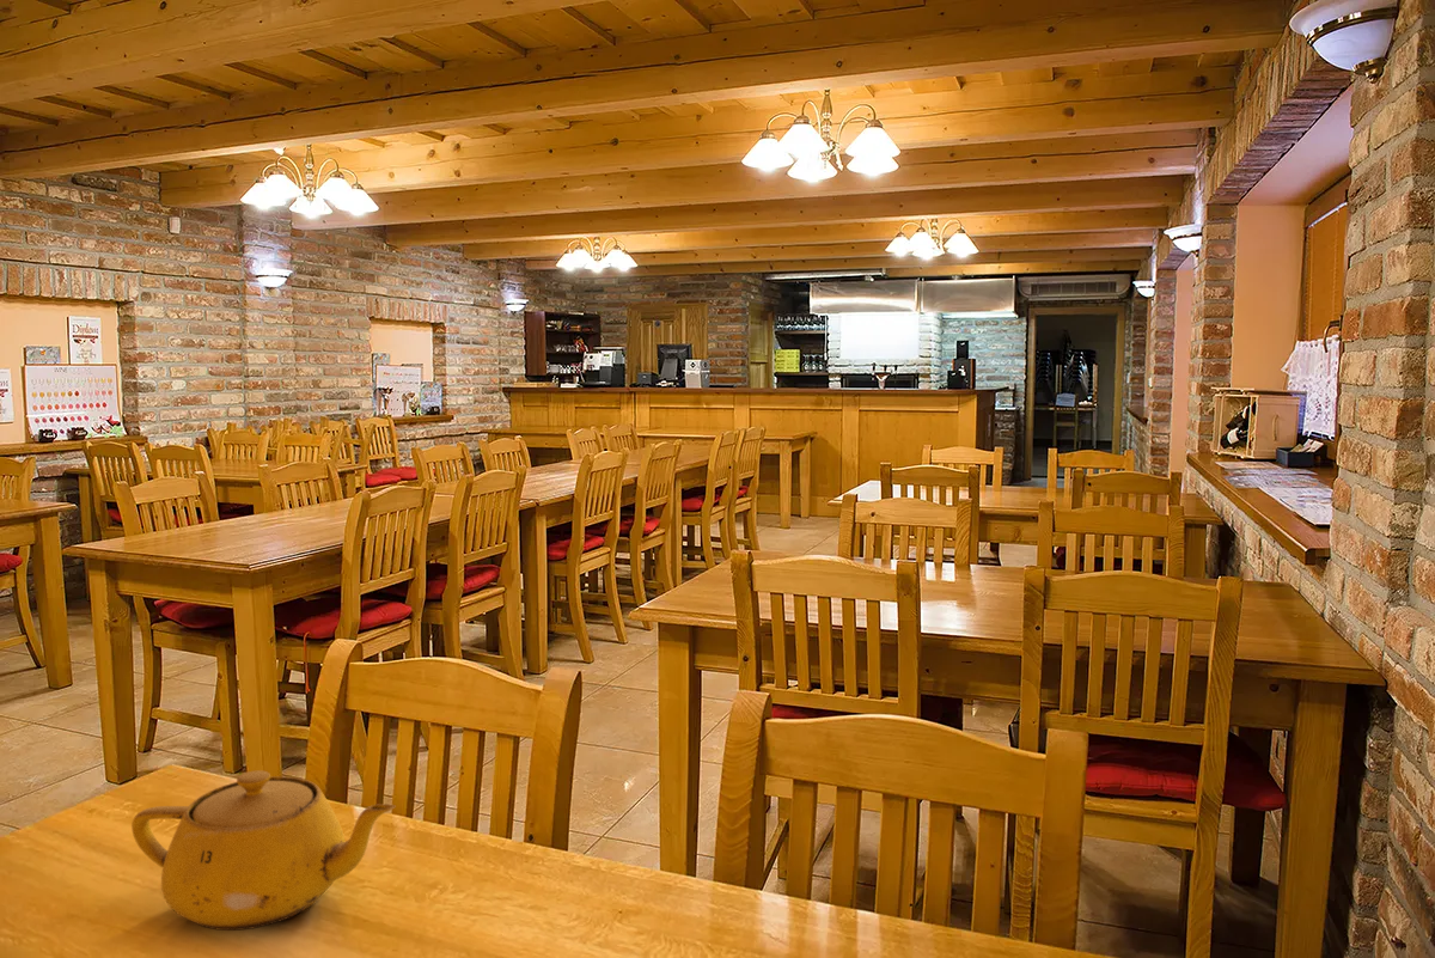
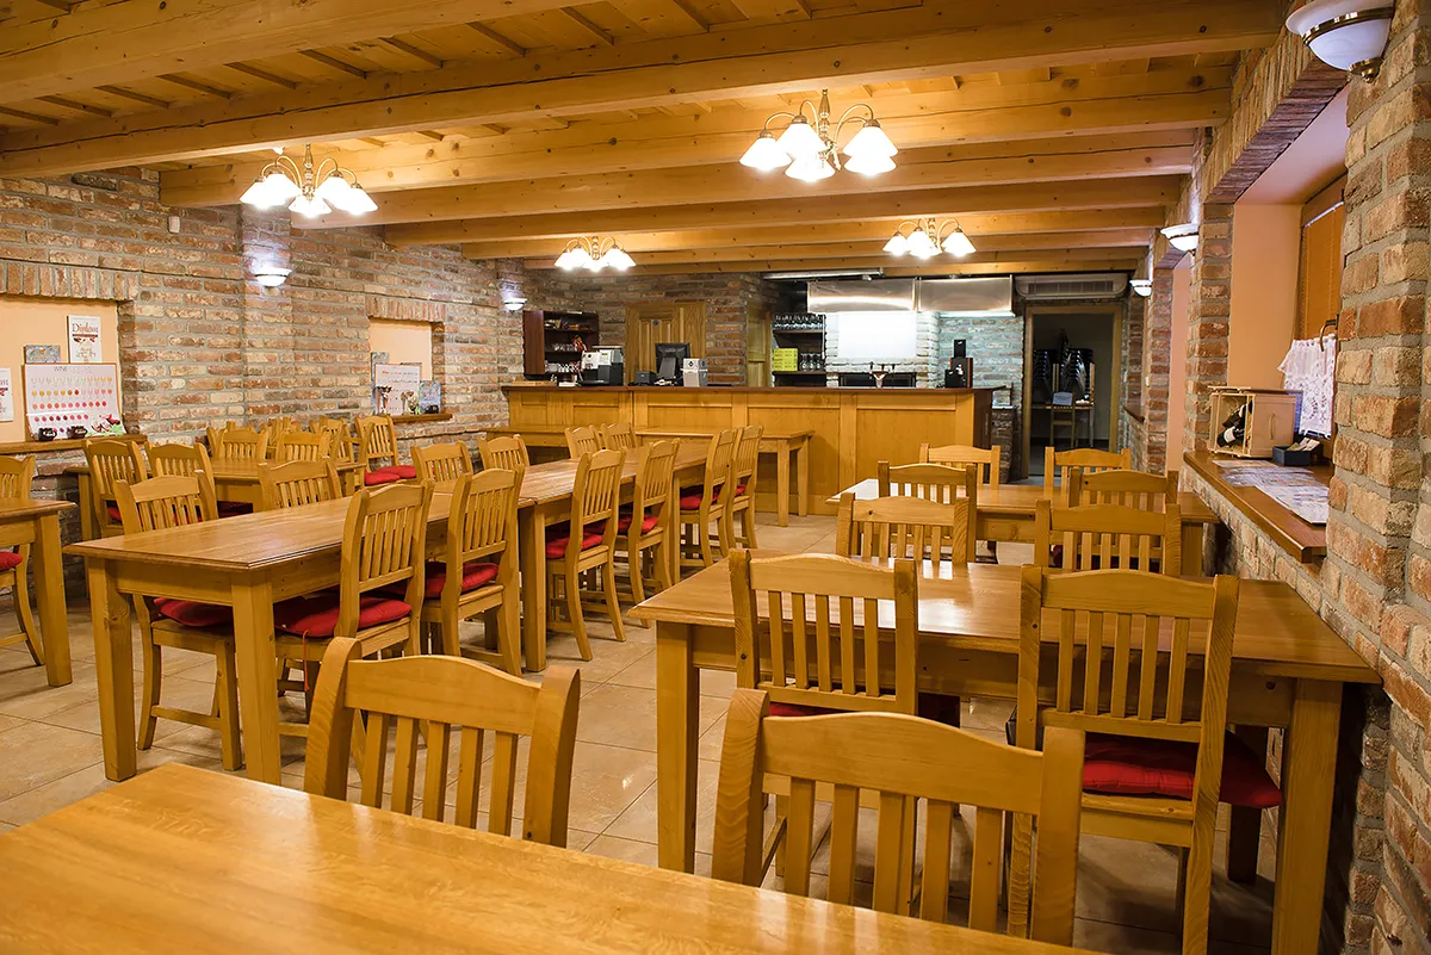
- teapot (264, 837)
